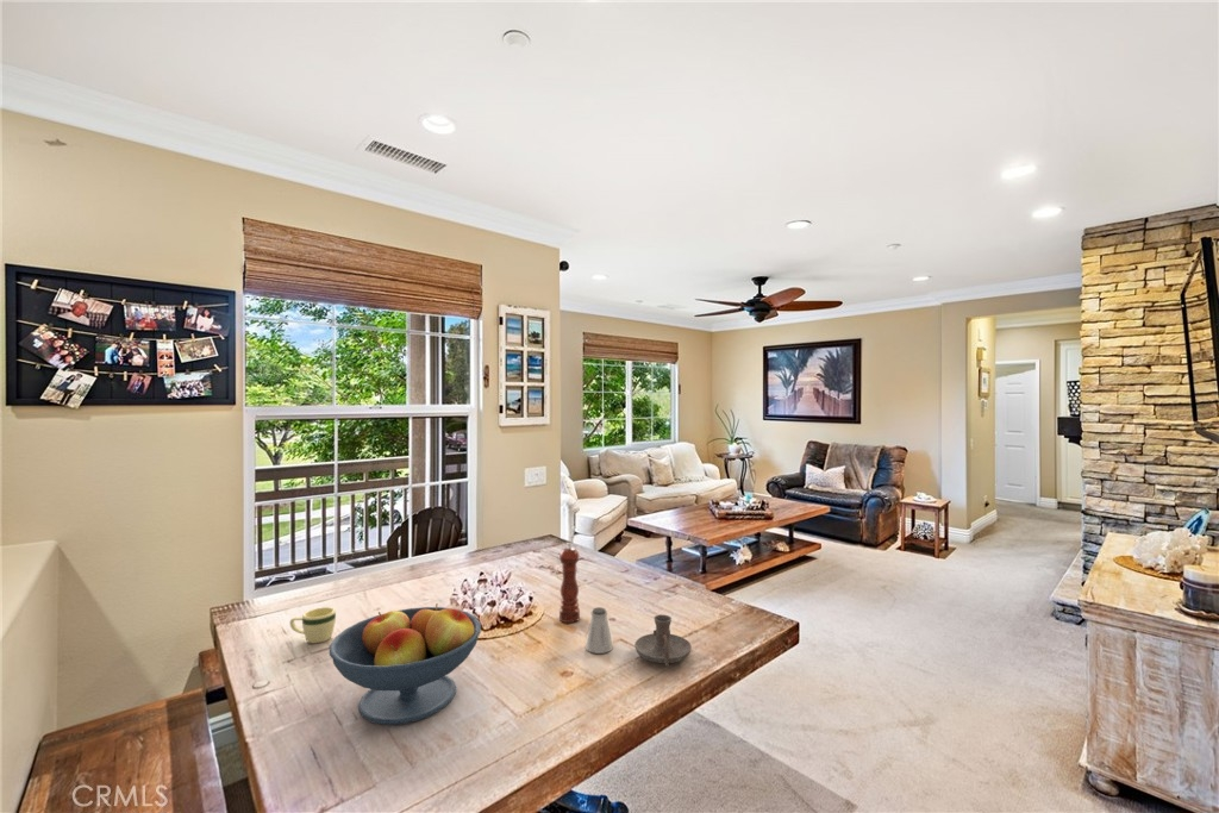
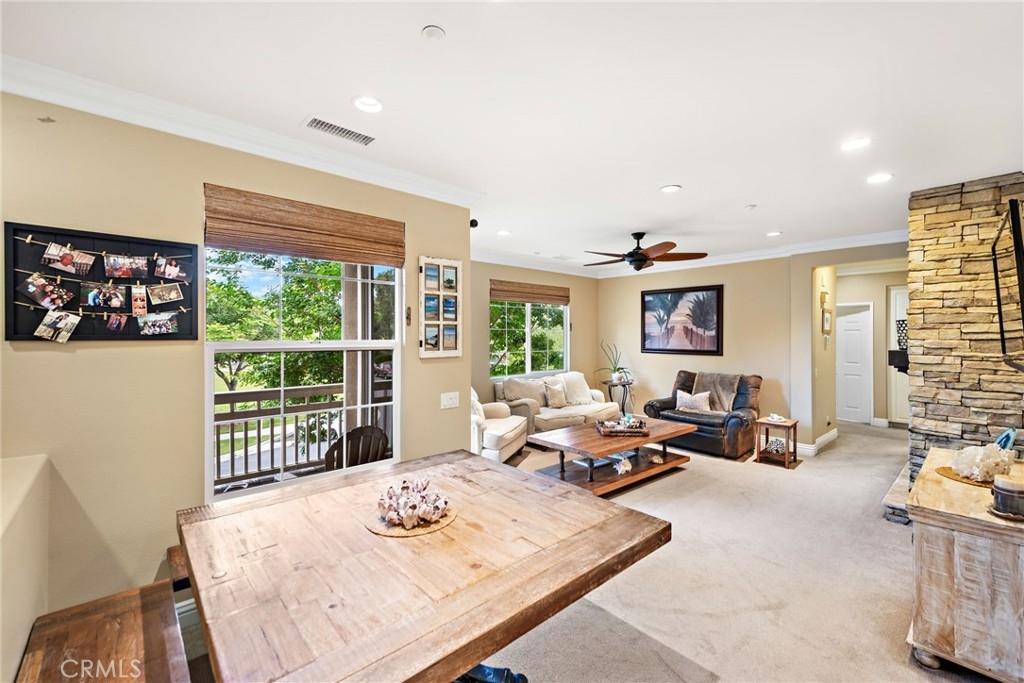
- mug (312, 625)
- candle holder (663, 639)
- fruit bowl (408, 653)
- saltshaker (599, 627)
- pepper mill (569, 580)
